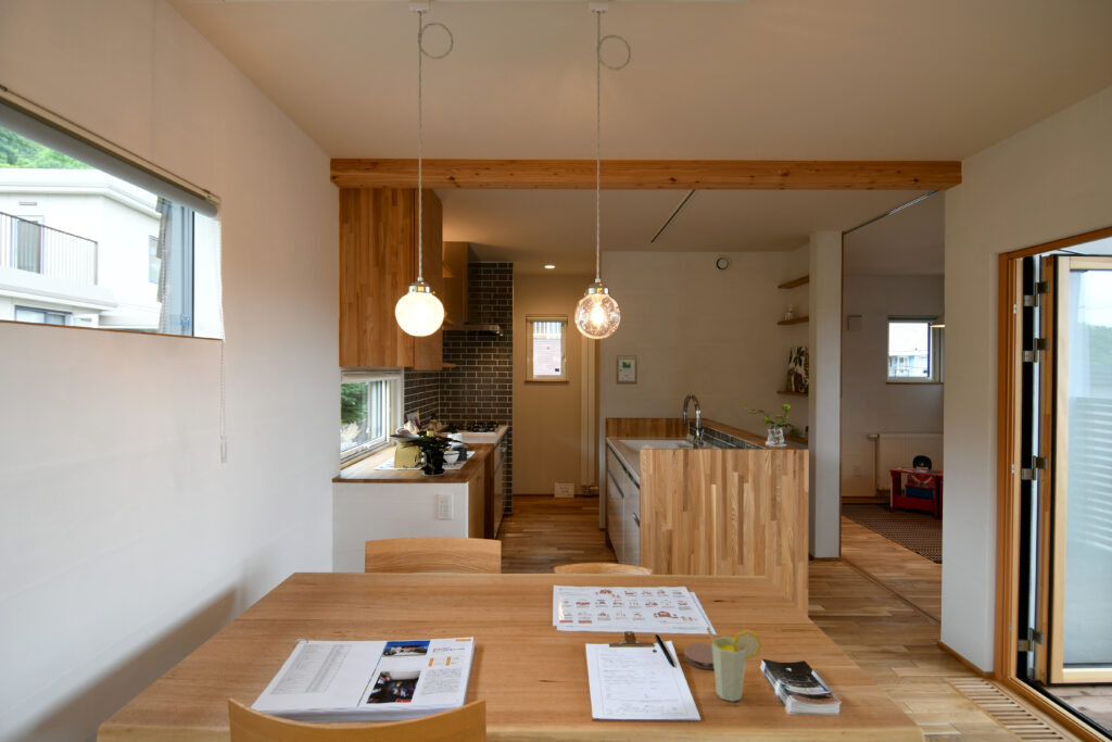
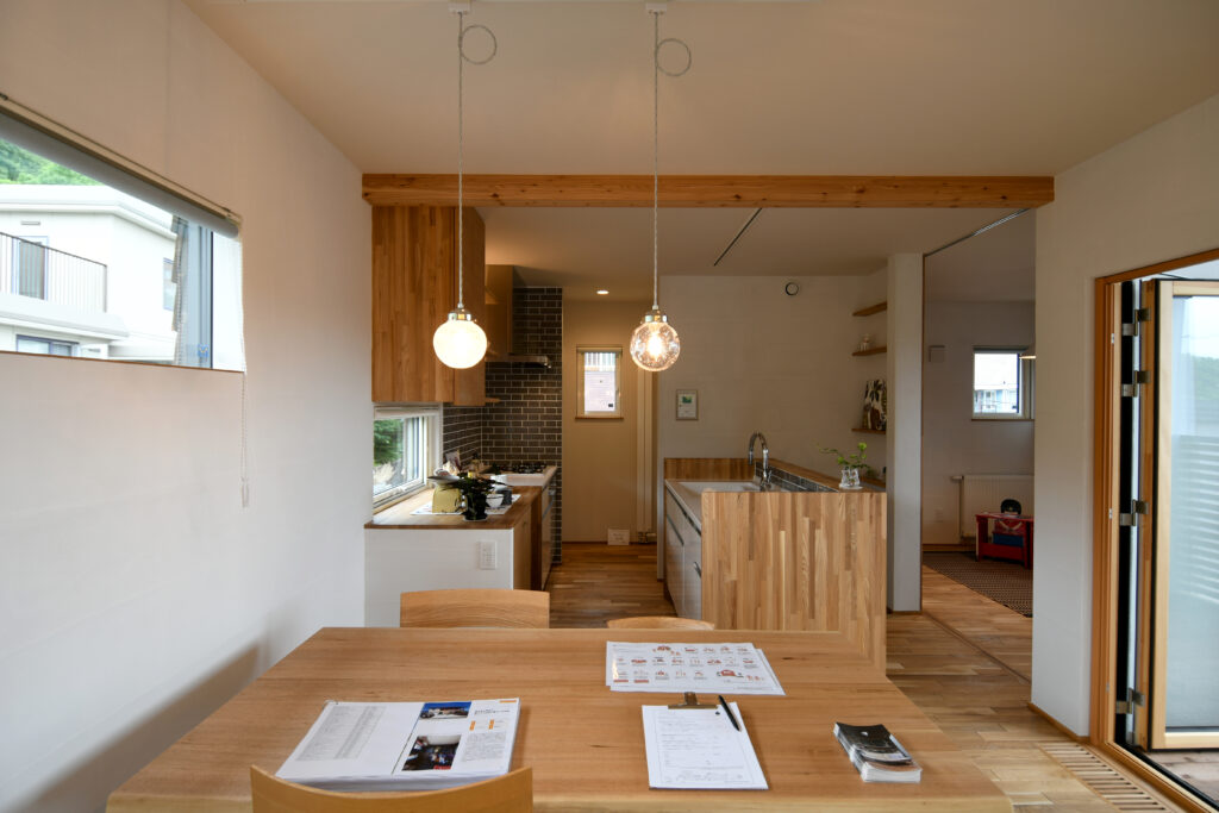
- cup (733, 661)
- coaster (704, 655)
